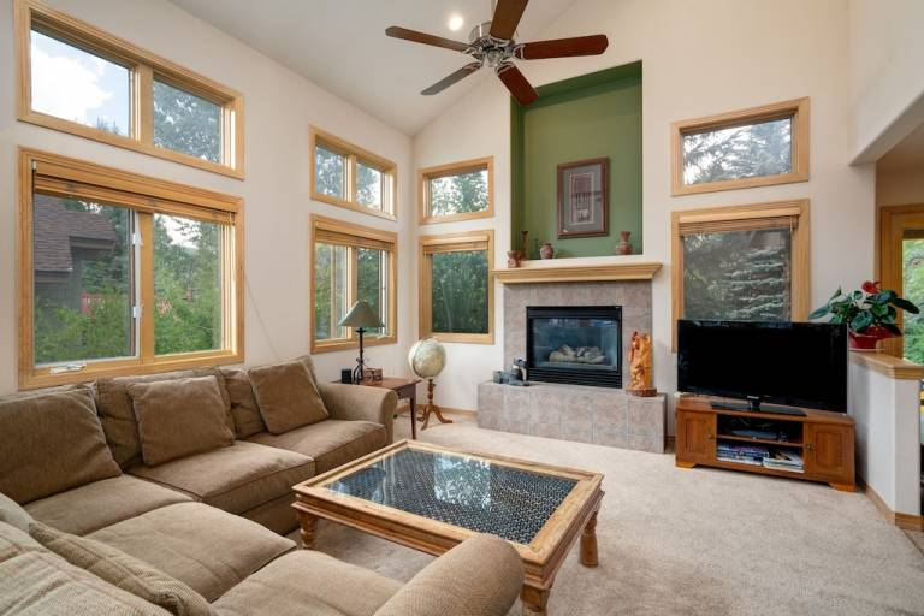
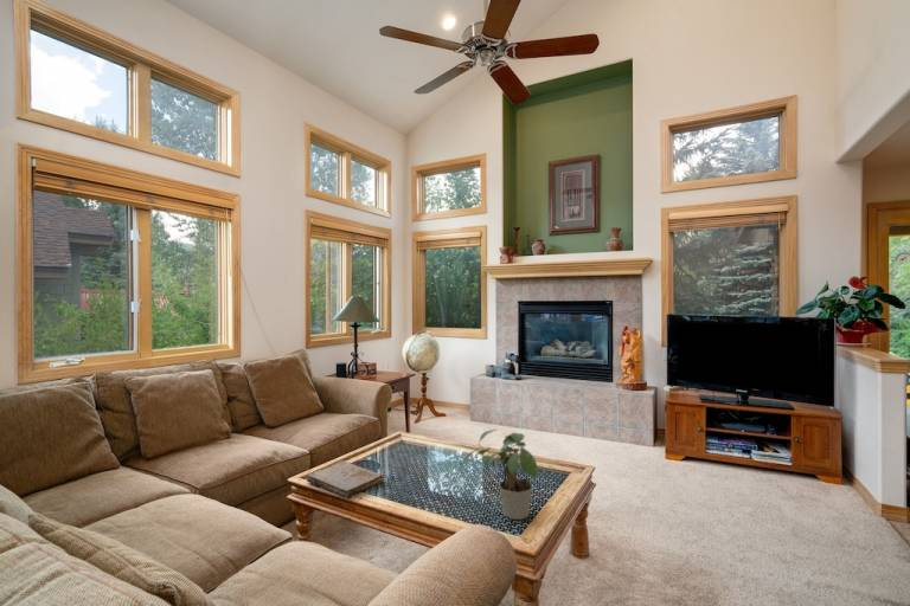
+ potted plant (505, 471)
+ book (345, 477)
